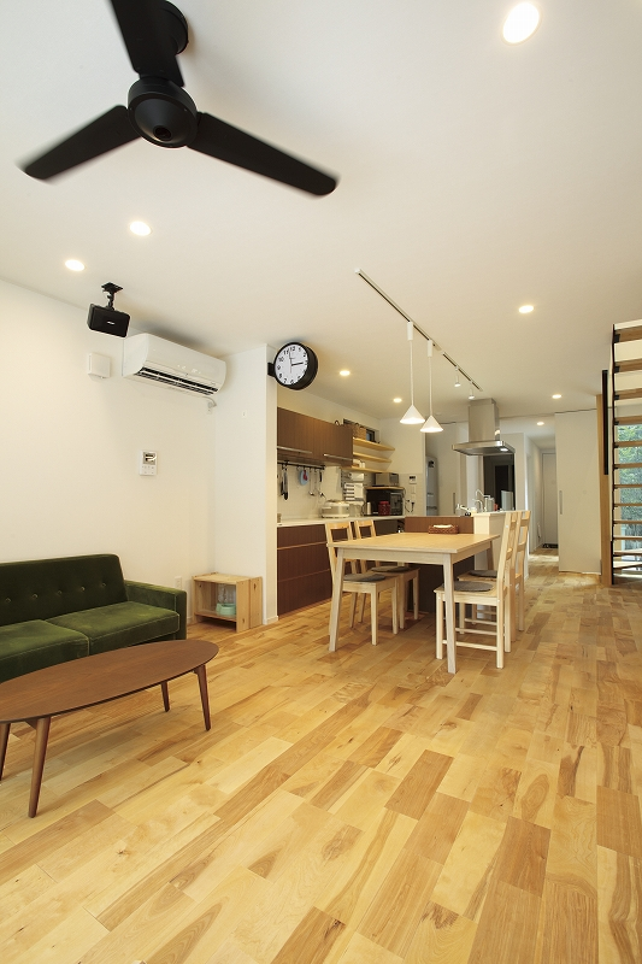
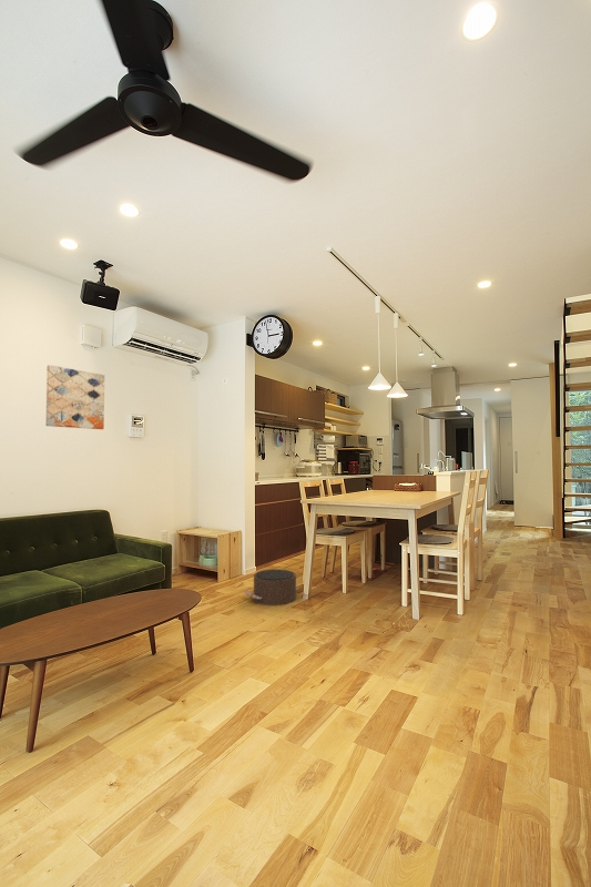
+ wall art (77, 398)
+ pouf (273, 585)
